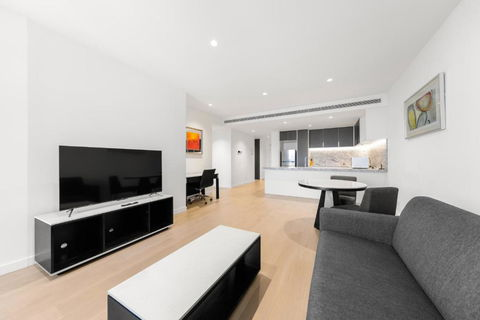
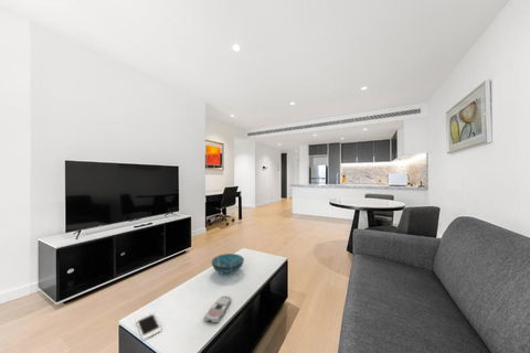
+ cell phone (148, 324)
+ remote control (219, 308)
+ decorative bowl (227, 266)
